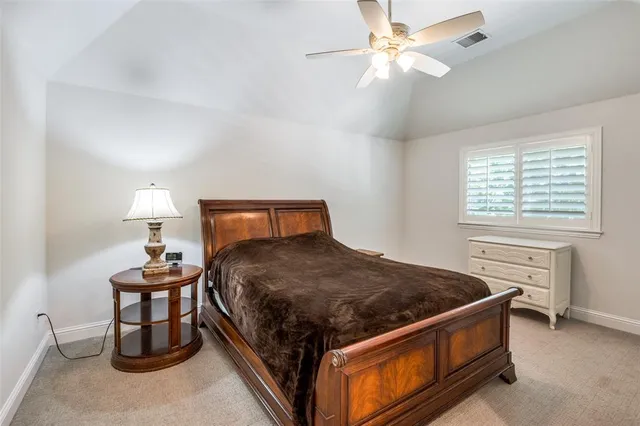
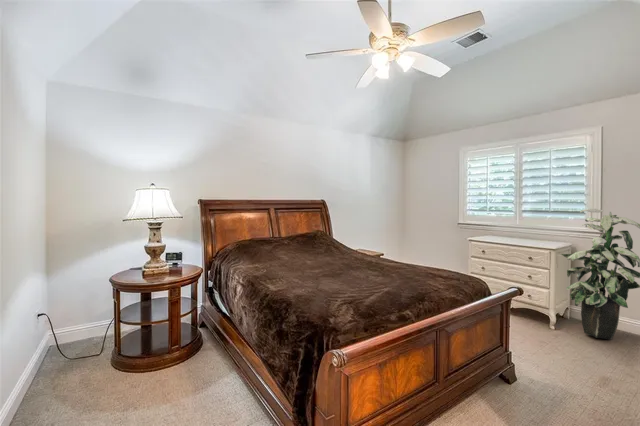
+ indoor plant (599, 272)
